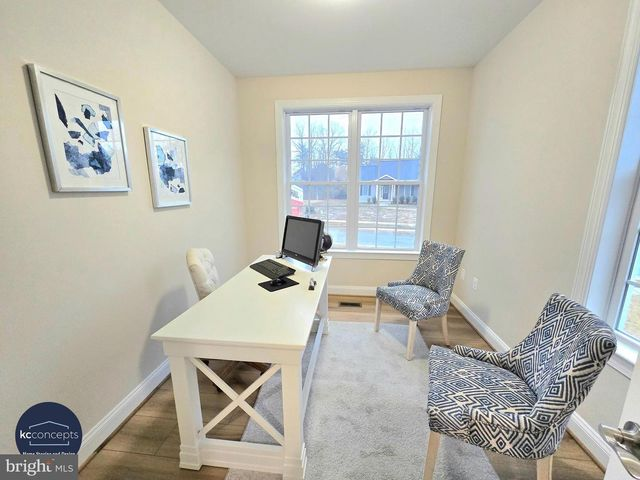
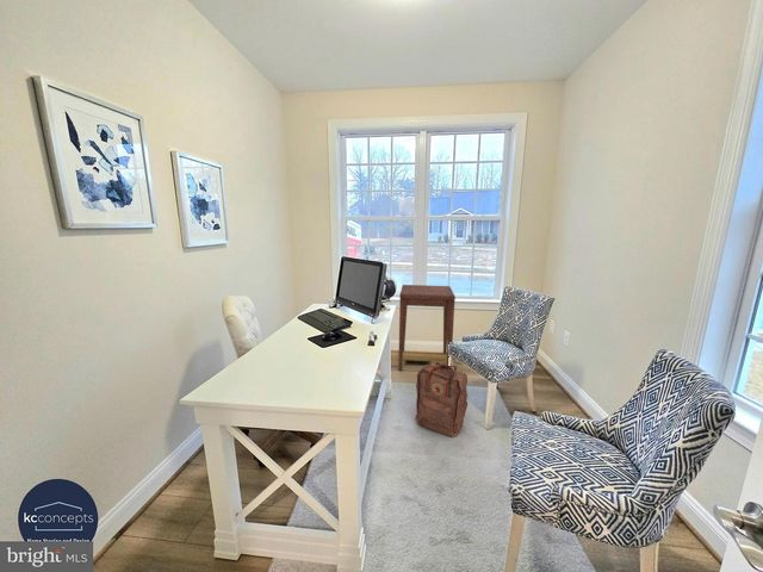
+ side table (443, 325)
+ backpack (440, 393)
